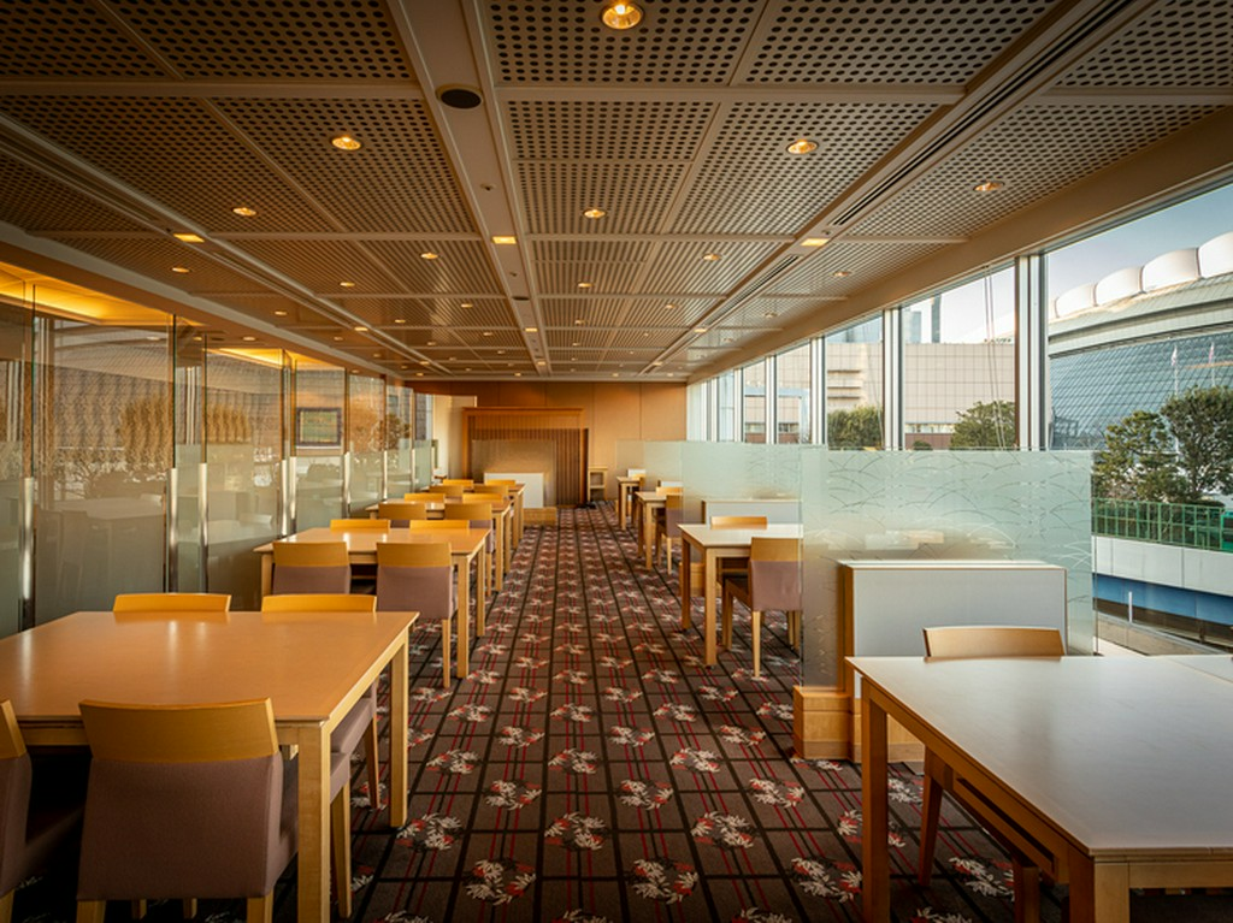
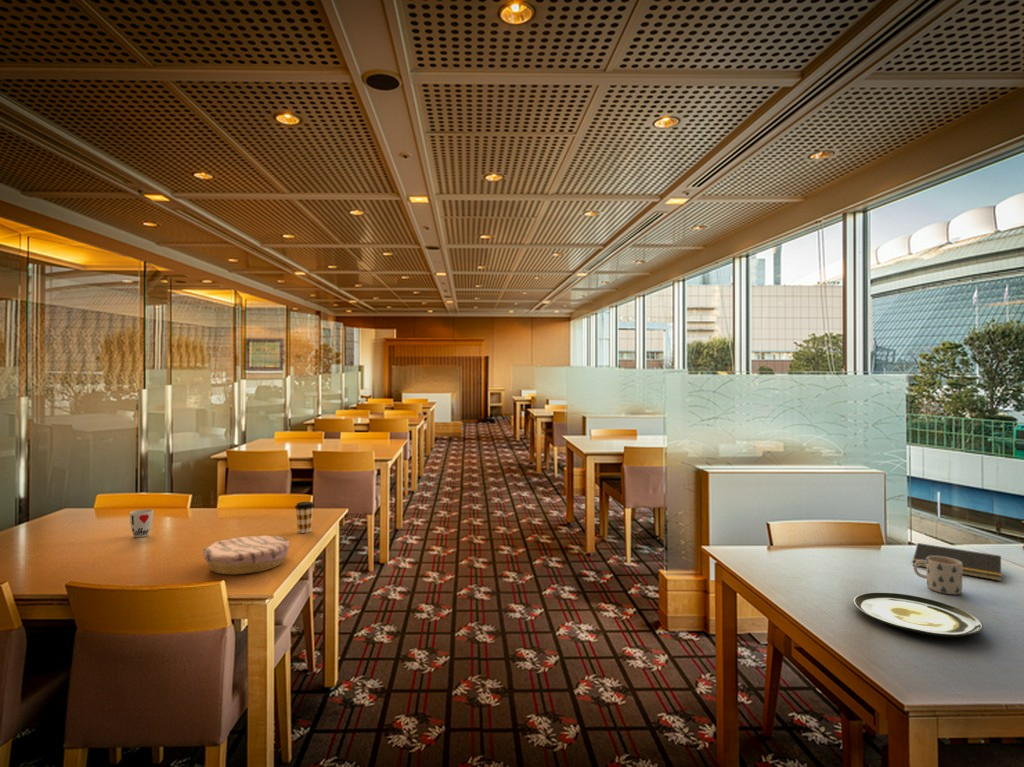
+ cup (141, 523)
+ coffee cup (304, 517)
+ plate (247, 553)
+ notepad (956, 559)
+ plate (914, 615)
+ mug (937, 573)
